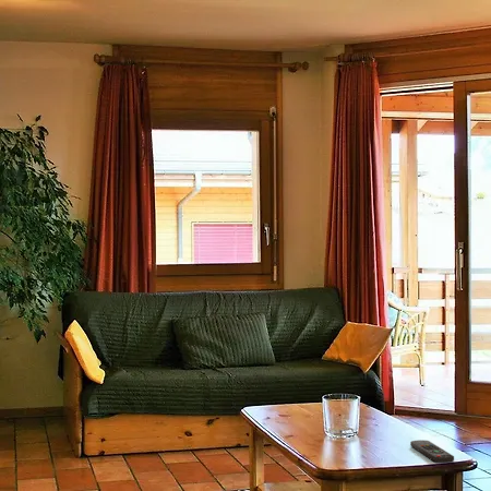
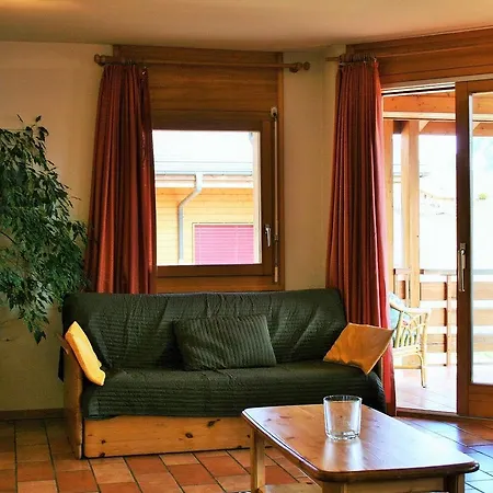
- remote control (431, 450)
